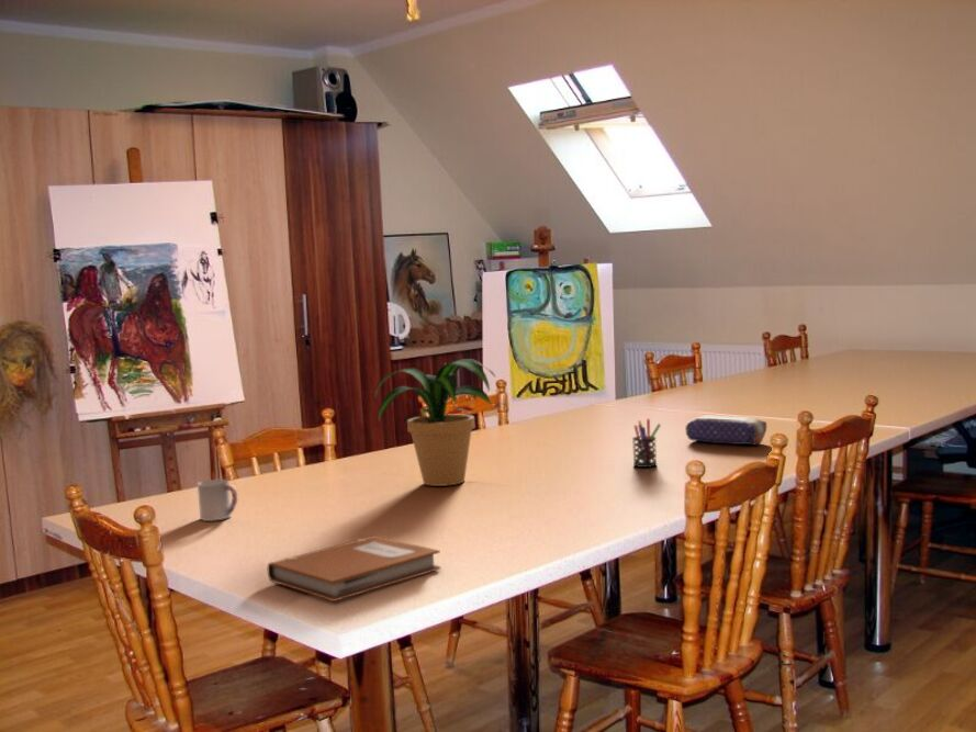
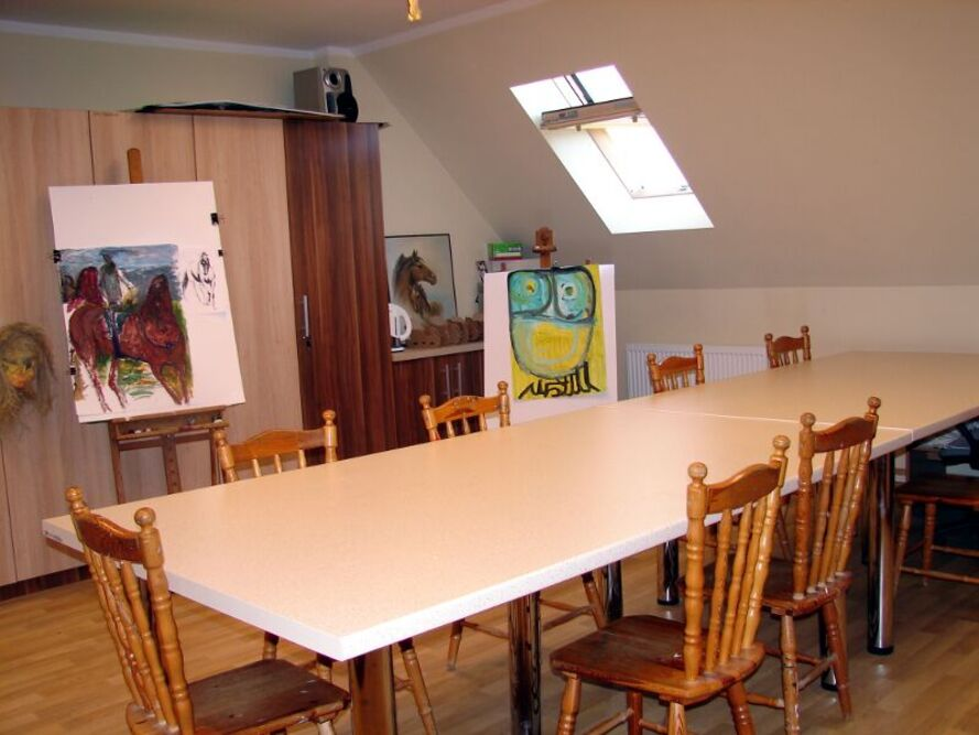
- notebook (356, 564)
- pencil case (726, 429)
- pen holder (647, 441)
- potted plant (441, 421)
- cup (220, 499)
